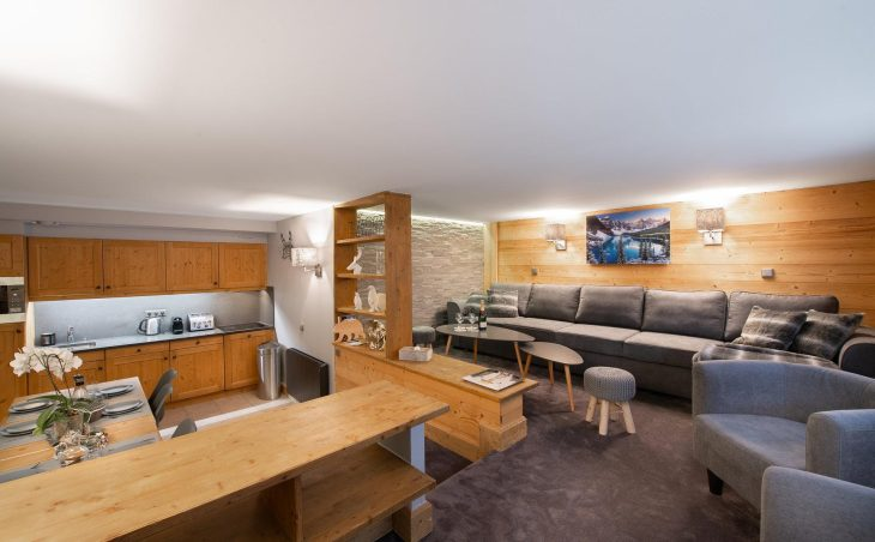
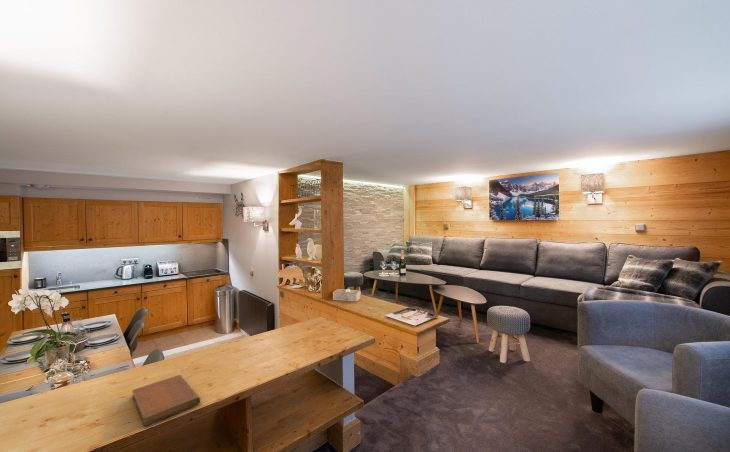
+ notebook (165, 396)
